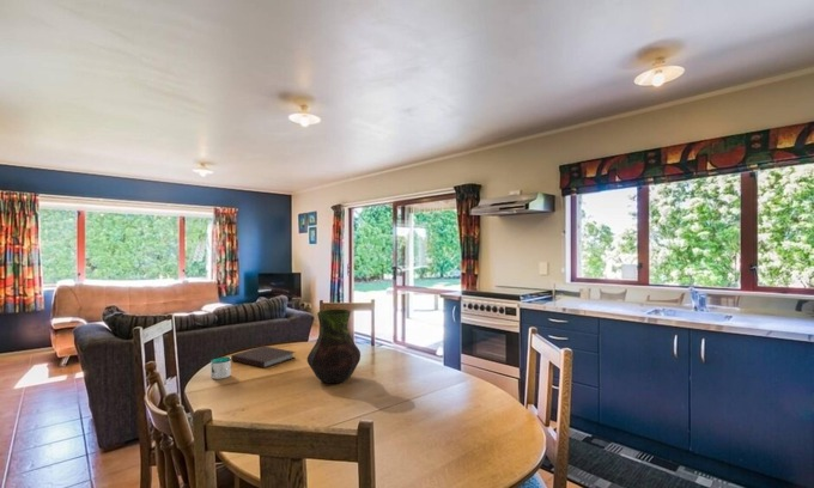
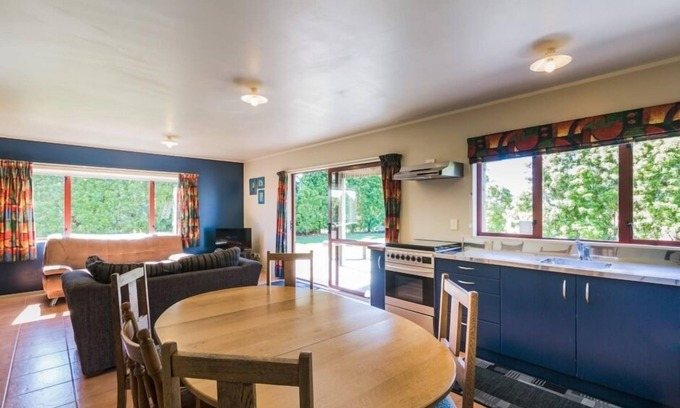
- mug (221, 368)
- vase (334, 344)
- notebook (263, 355)
